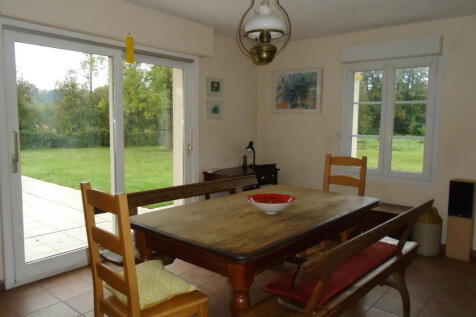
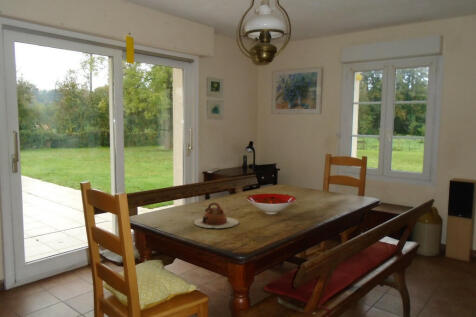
+ teapot (216, 212)
